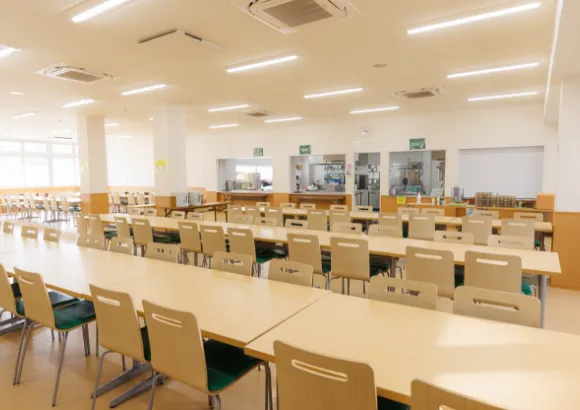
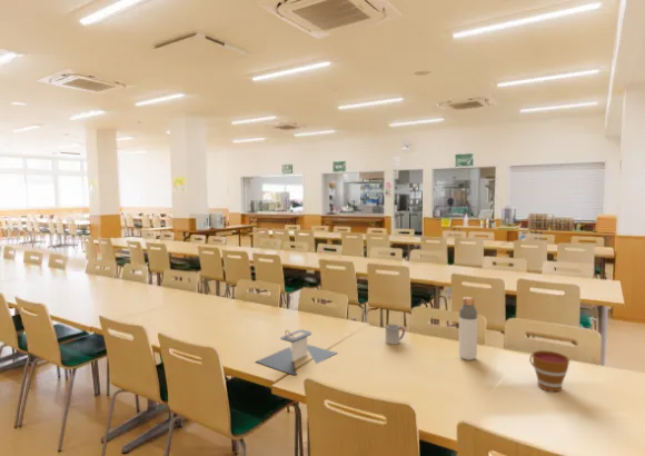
+ cup (546, 370)
+ tray (297, 343)
+ bottle (467, 328)
+ cup (395, 334)
